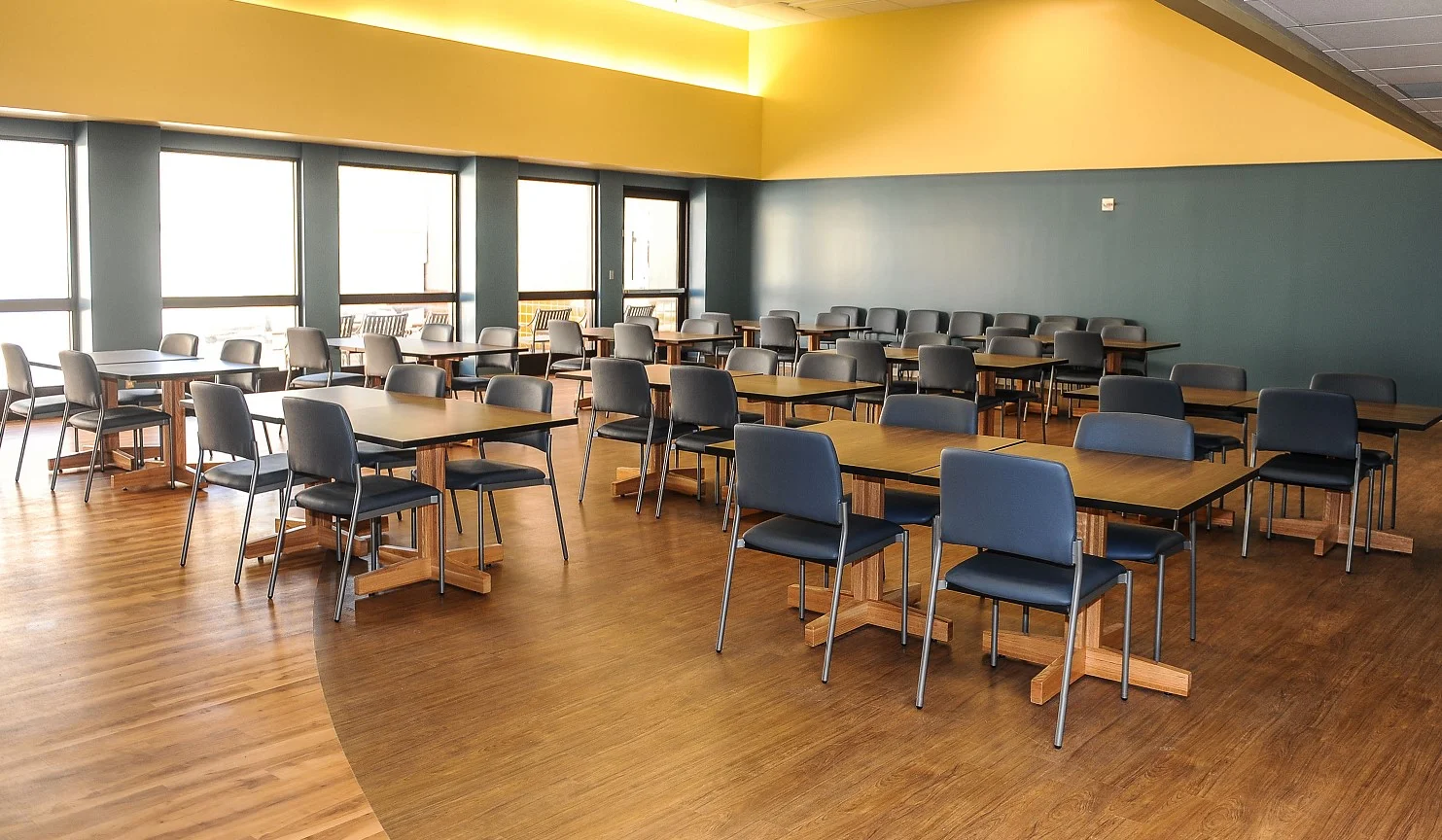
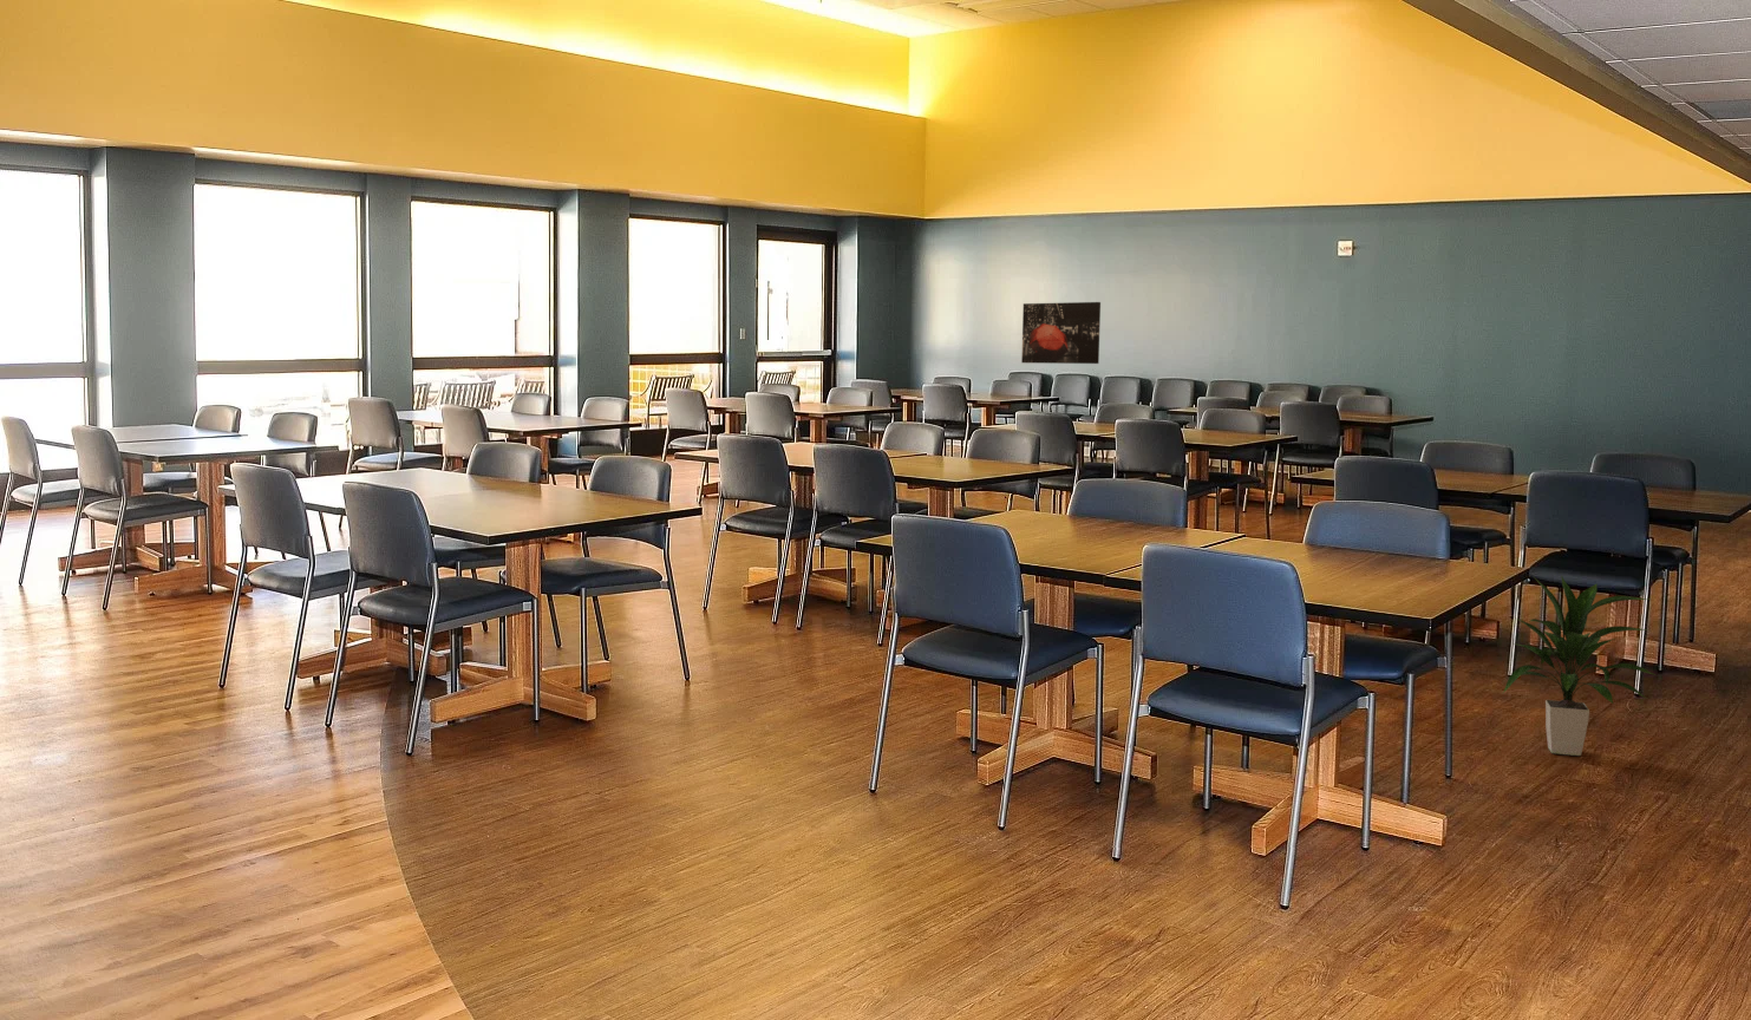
+ wall art (1060, 333)
+ indoor plant (1572, 662)
